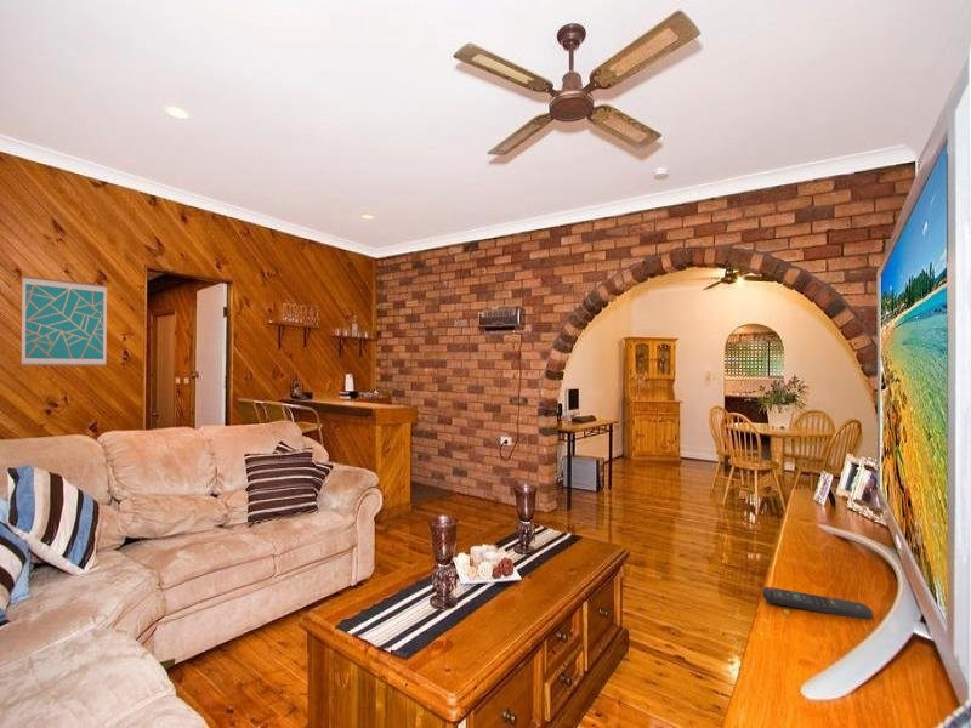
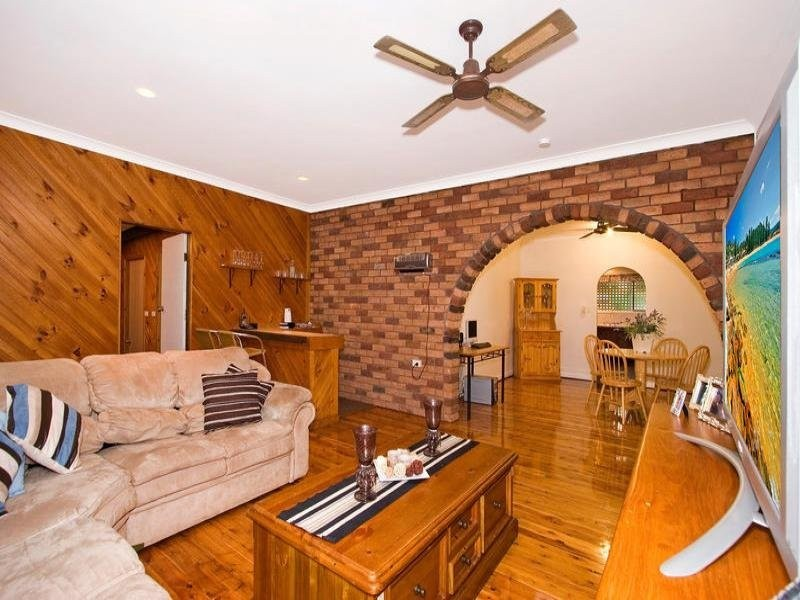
- wall art (66, 323)
- remote control (814, 602)
